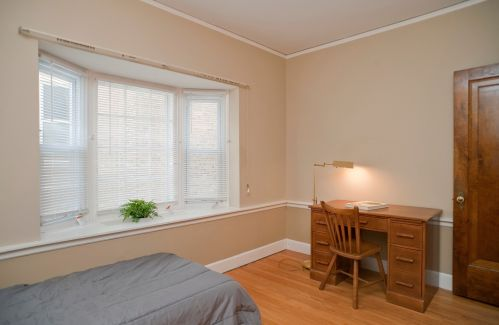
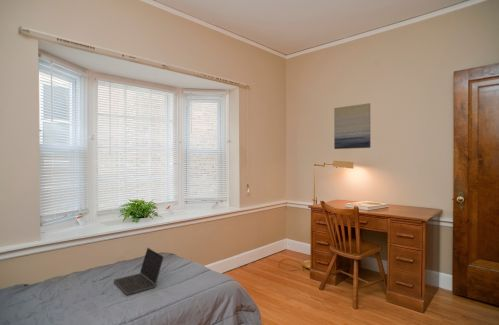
+ wall art (351, 127)
+ laptop computer (140, 271)
